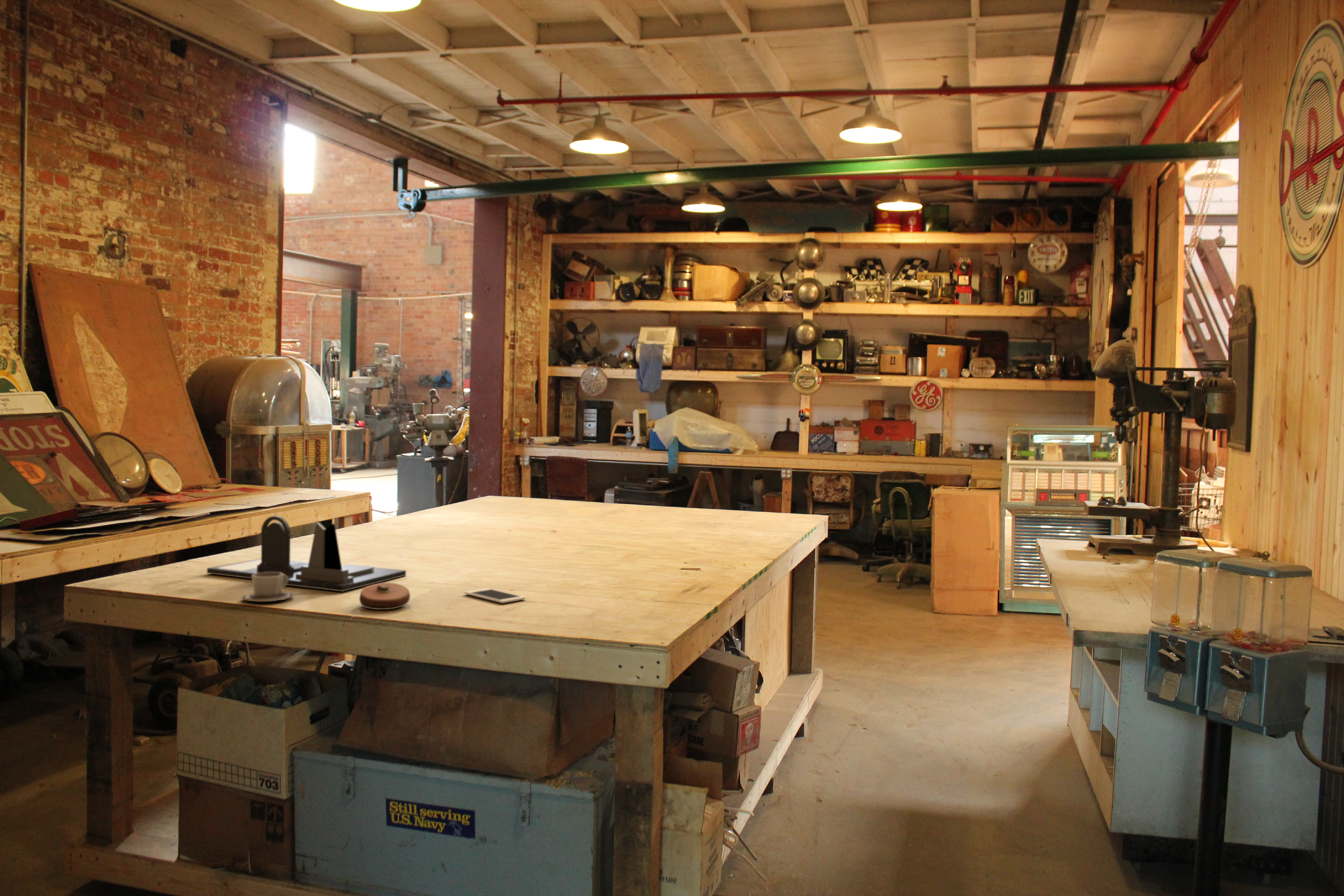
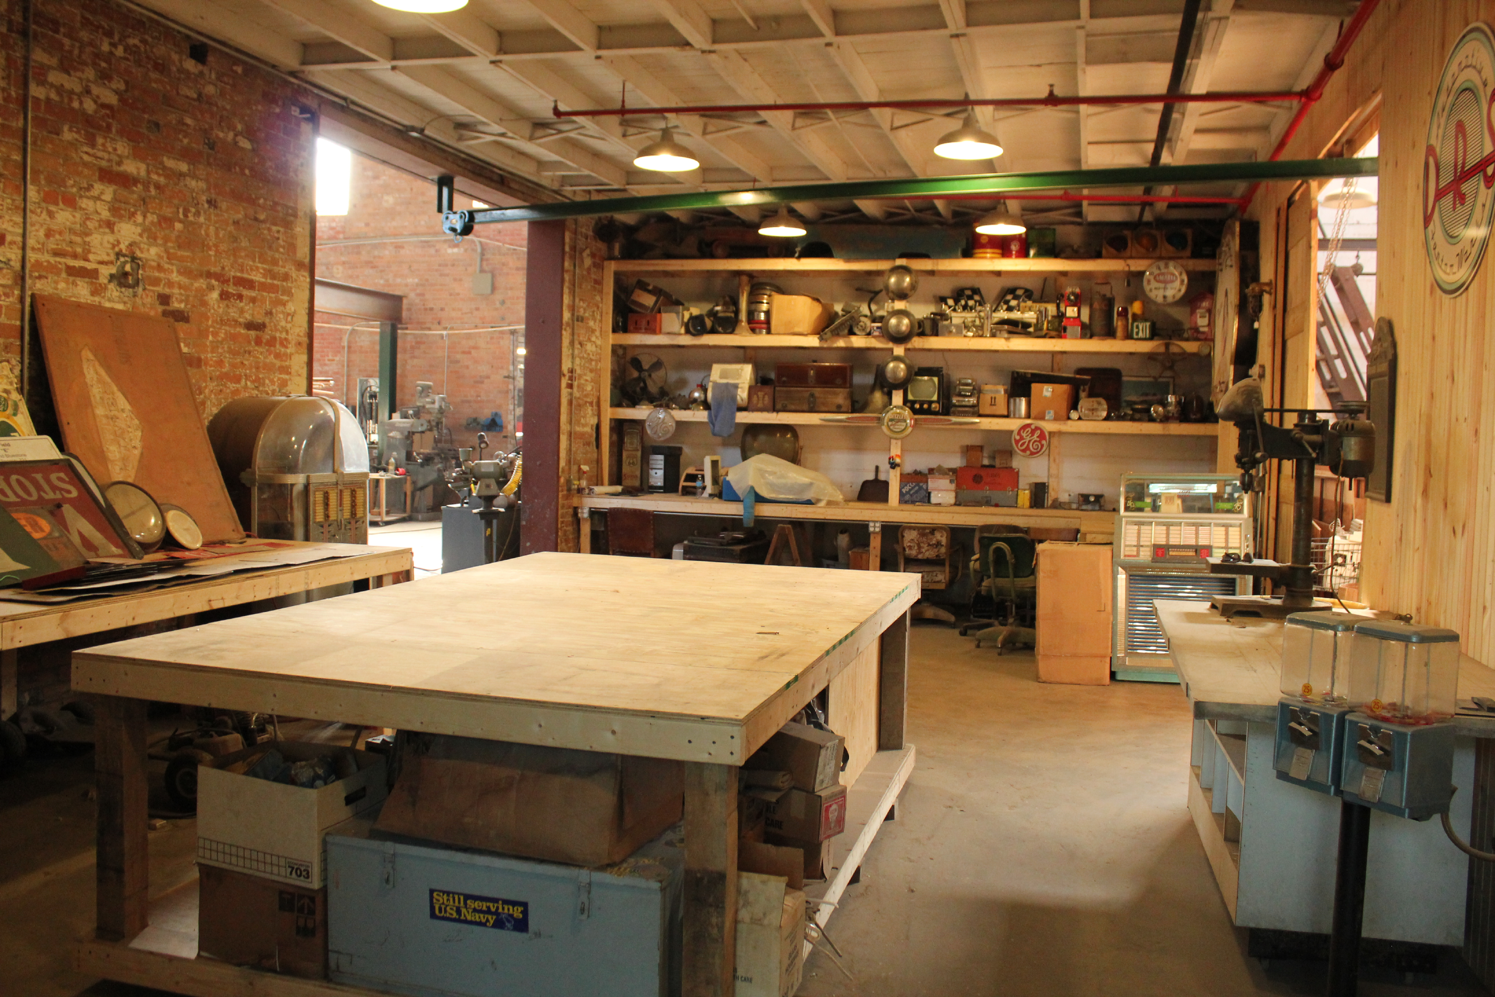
- tape measure (386, 595)
- cell phone (494, 595)
- desk organizer (312, 546)
- cup (268, 587)
